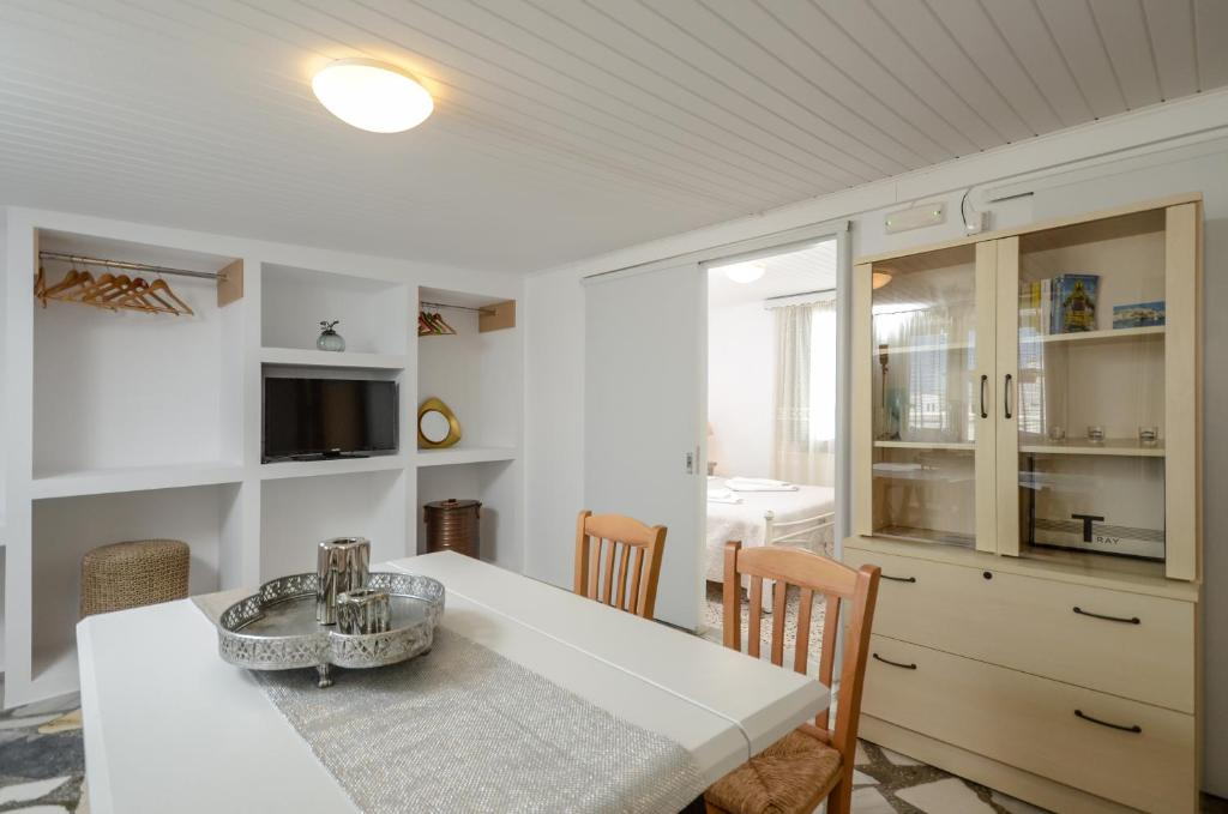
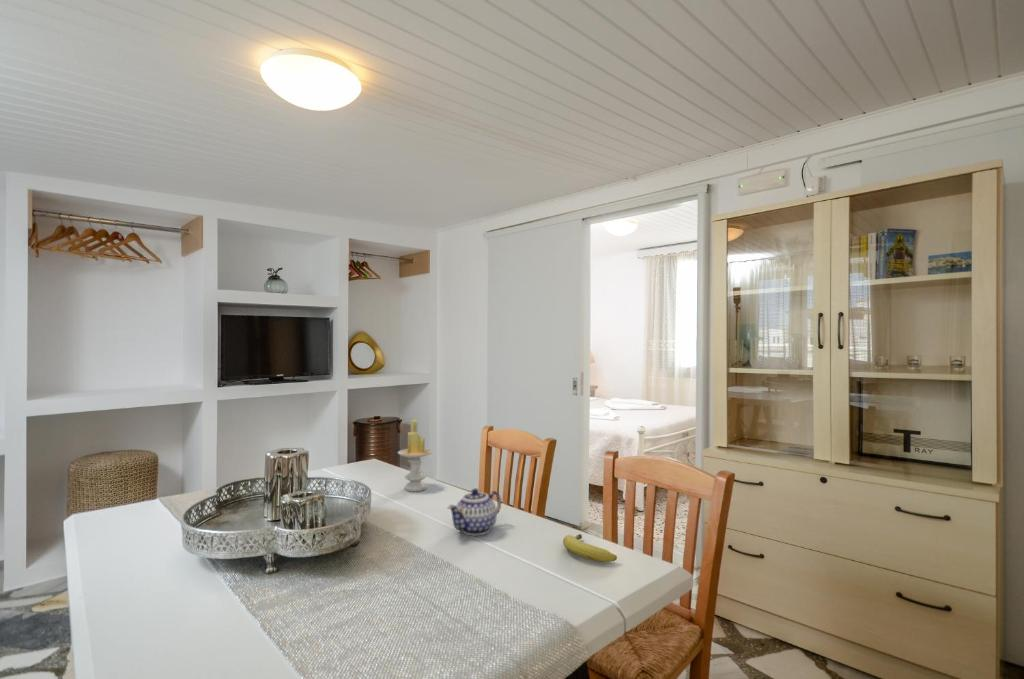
+ candle (415, 454)
+ teapot (475, 509)
+ fruit (584, 545)
